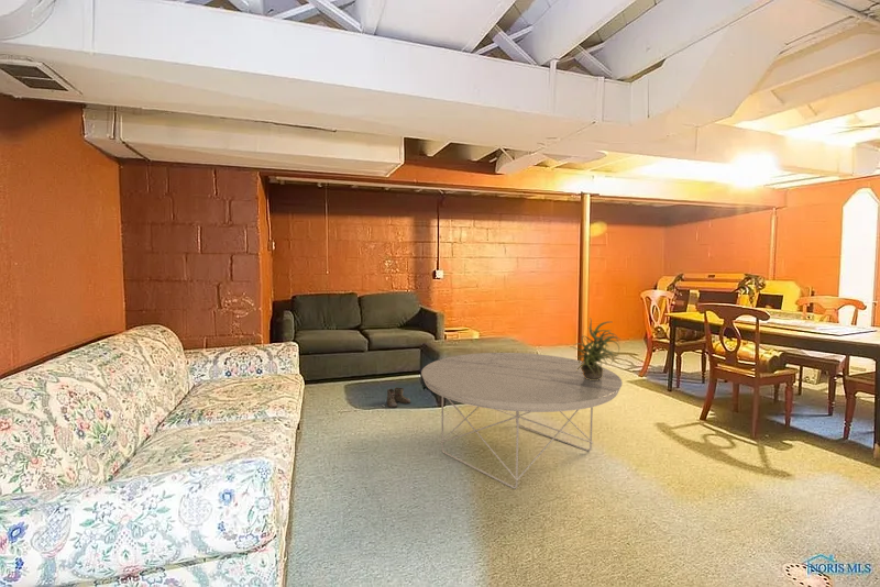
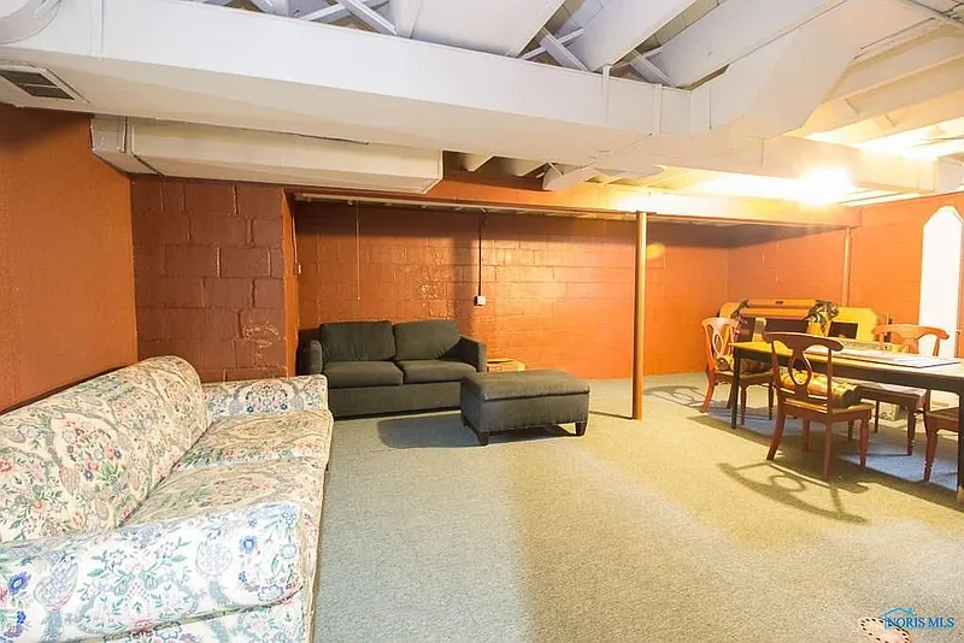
- coffee table (517, 412)
- boots (396, 397)
- potted plant (597, 350)
